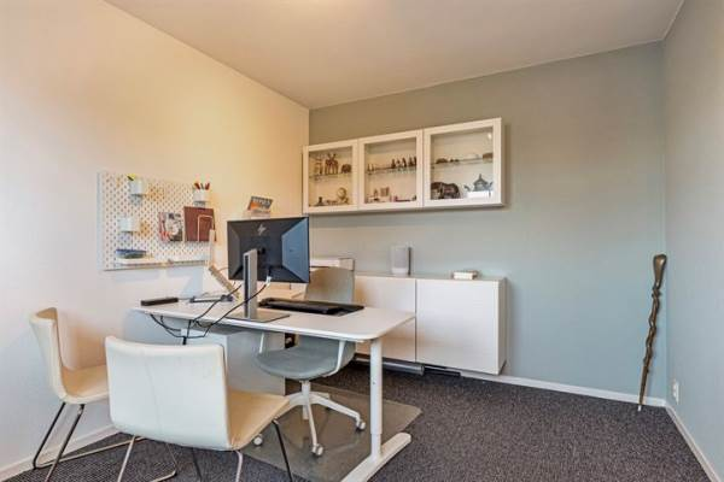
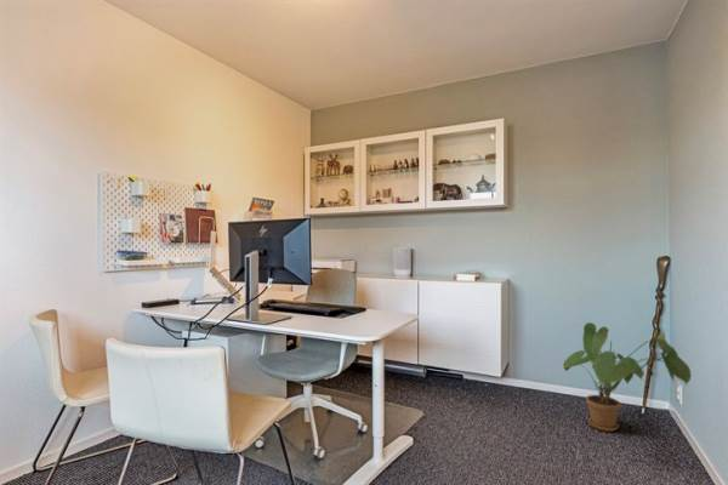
+ house plant (619, 378)
